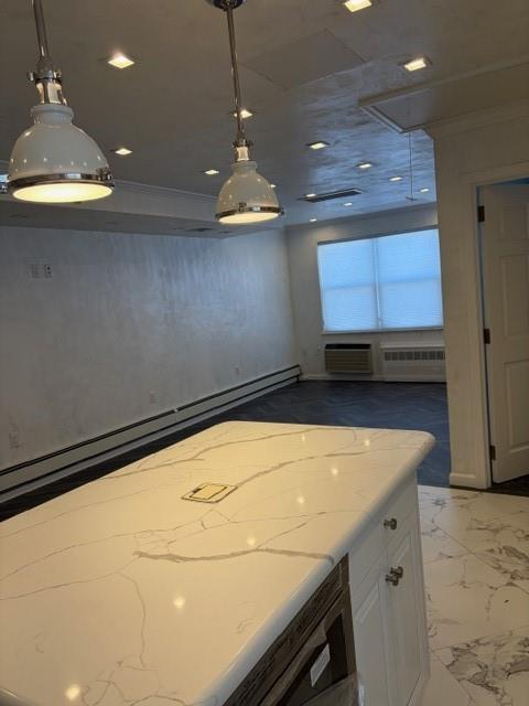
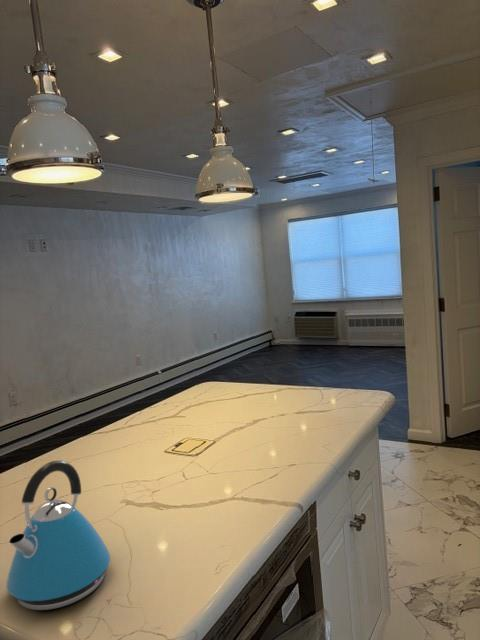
+ kettle (57, 522)
